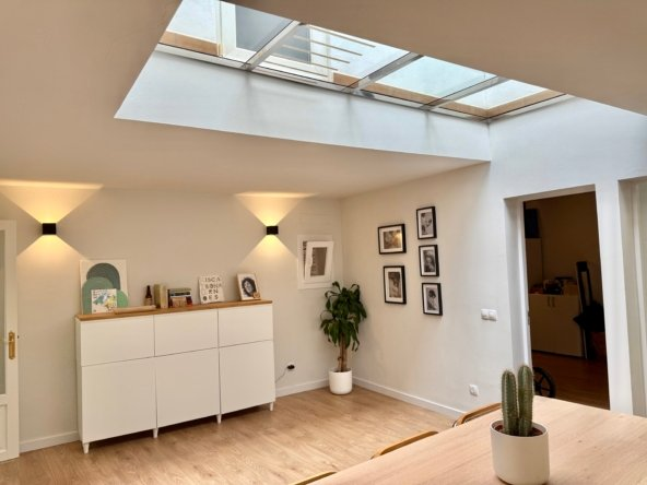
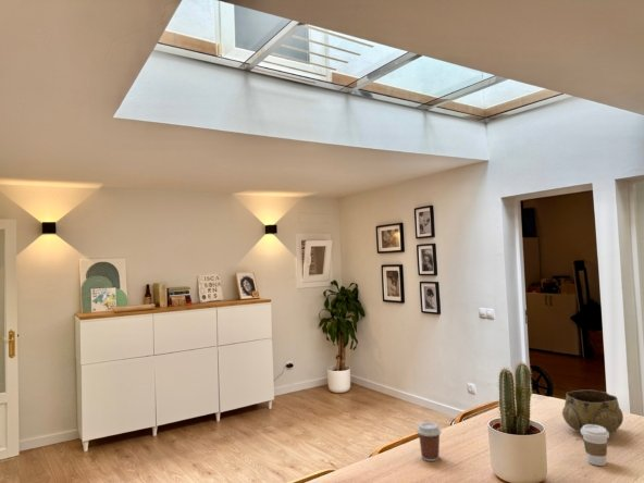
+ coffee cup (429, 441)
+ coffee cup (595, 445)
+ decorative bowl (592, 413)
